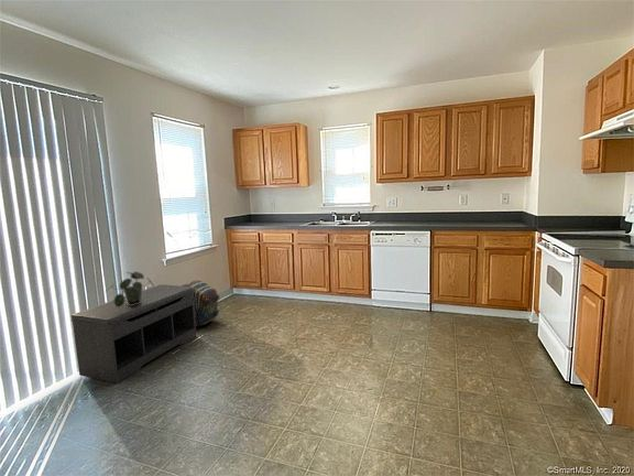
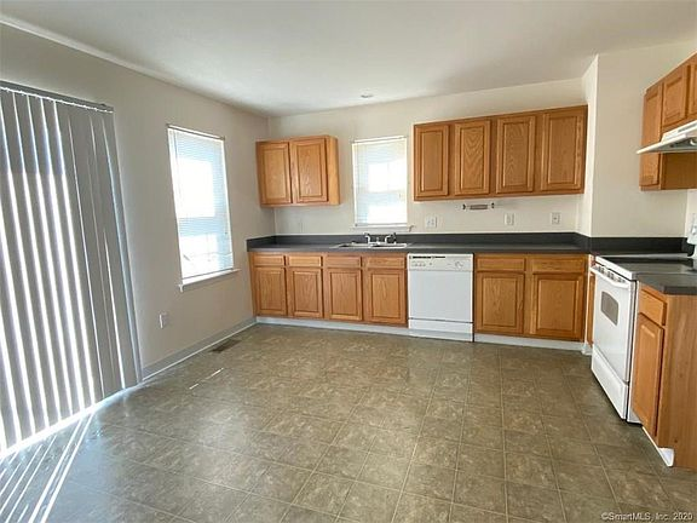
- potted plant (131, 288)
- backpack (198, 303)
- bench (141, 326)
